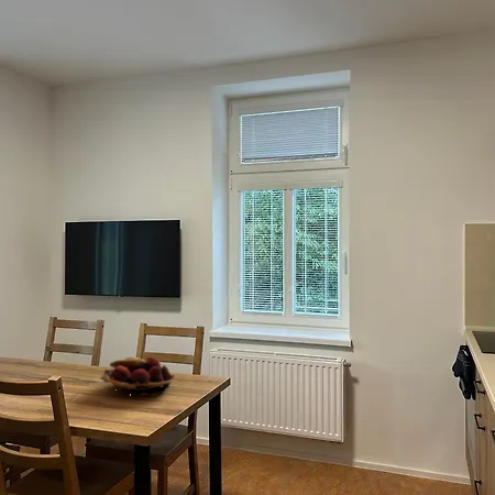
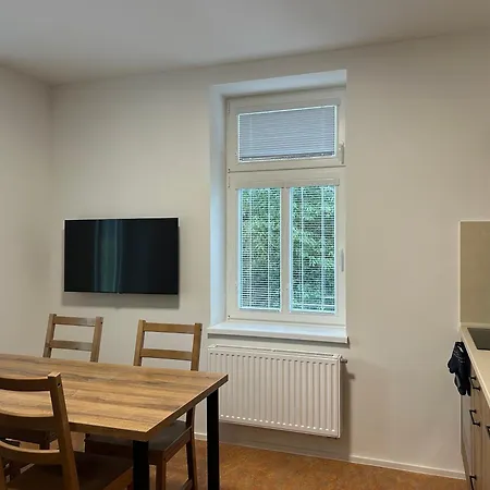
- fruit basket (138, 373)
